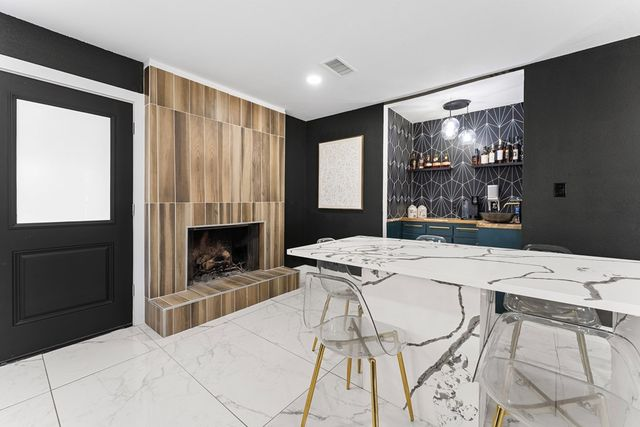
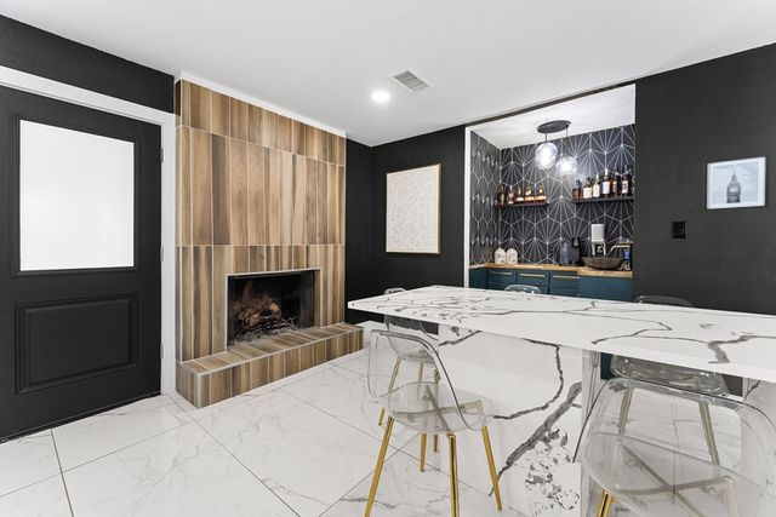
+ wall art (734, 183)
